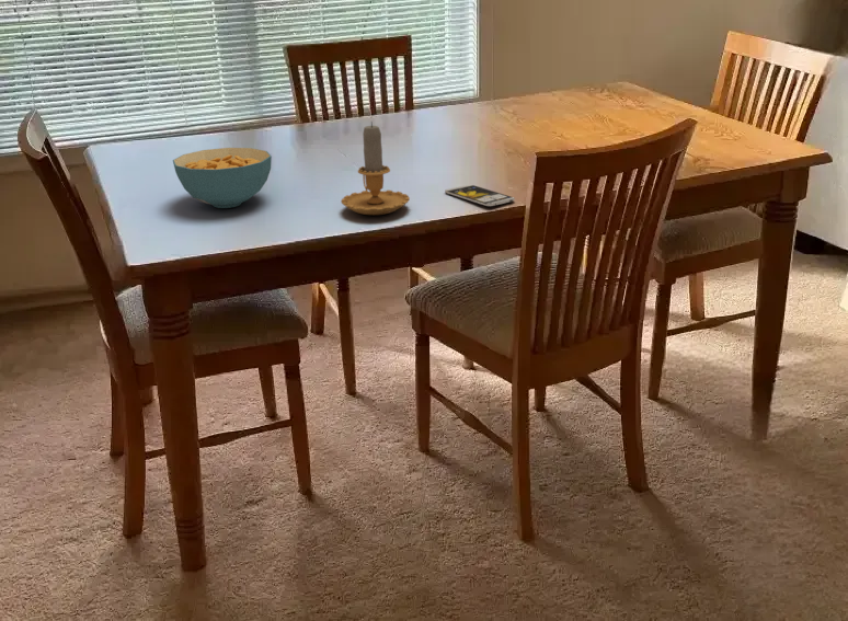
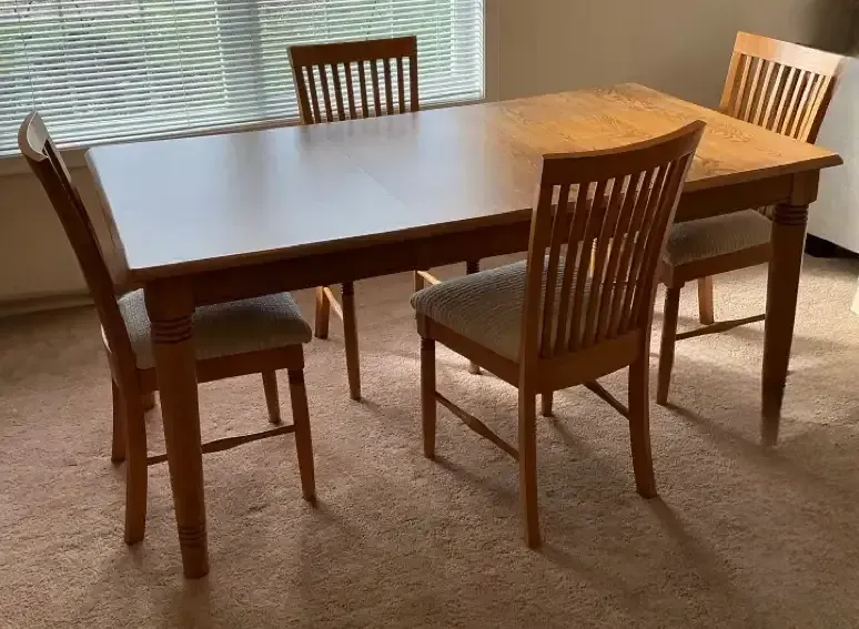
- candle (371, 164)
- cereal bowl (225, 181)
- smartphone (479, 195)
